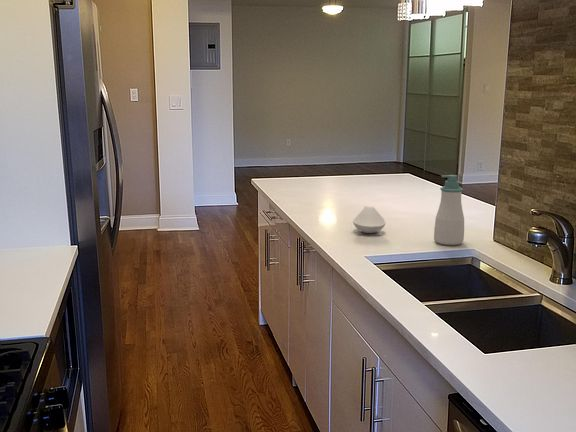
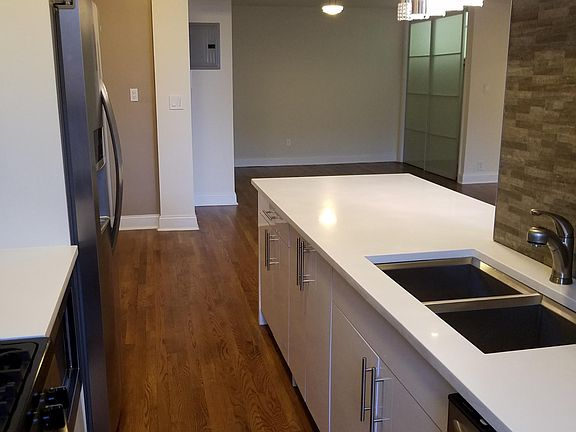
- soap bottle (450, 209)
- spoon rest (368, 218)
